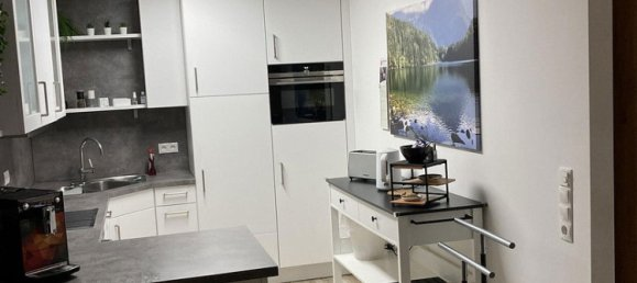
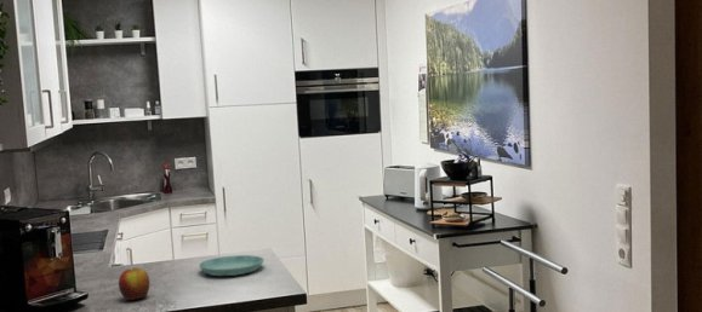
+ saucer (232, 265)
+ apple (133, 283)
